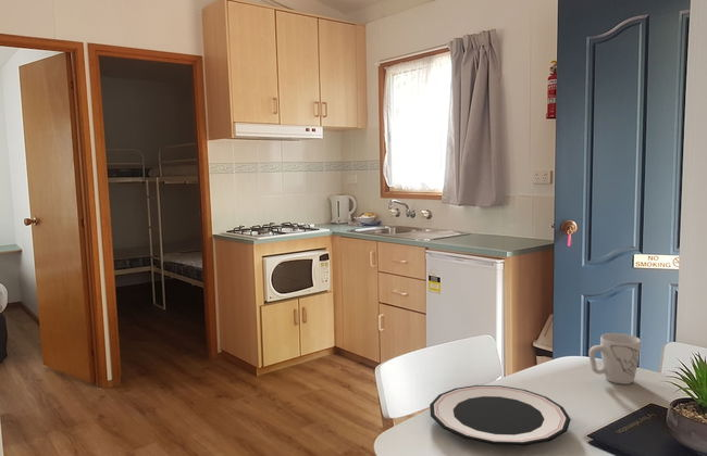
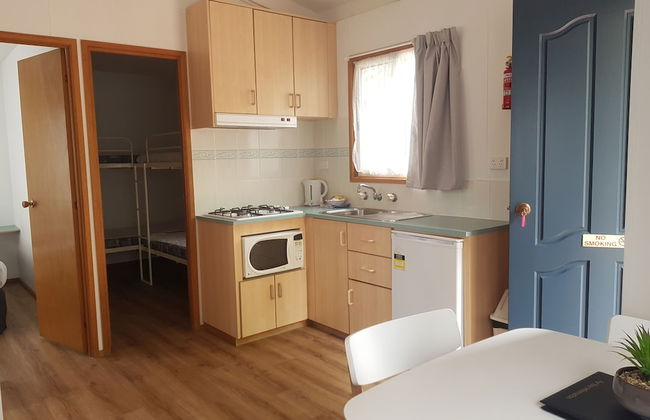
- mug (612, 358)
- plate (497, 416)
